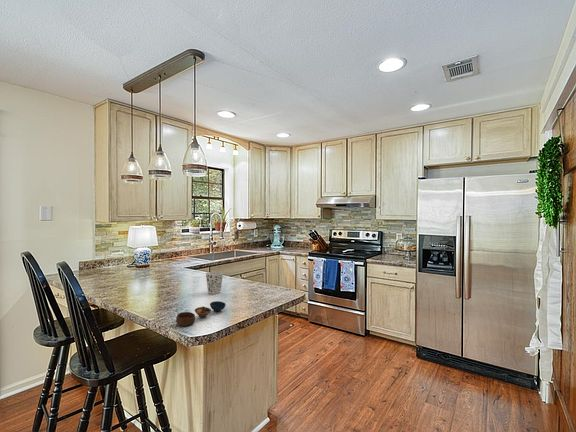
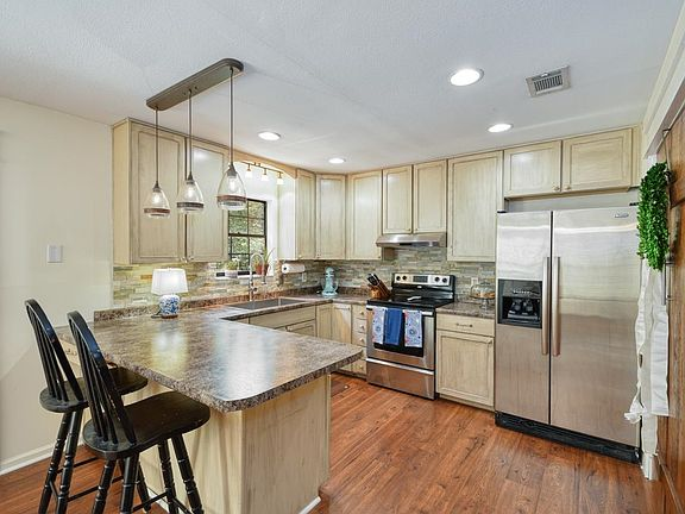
- cup (214, 282)
- bowl (202, 311)
